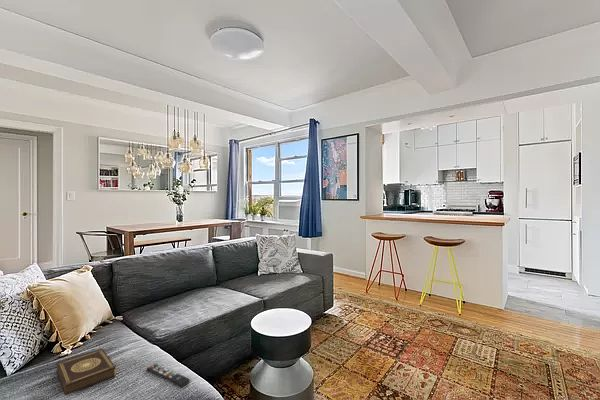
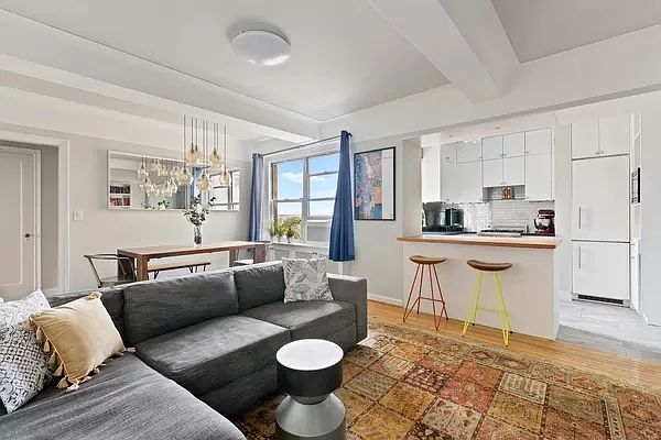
- book (85, 369)
- remote control (167, 374)
